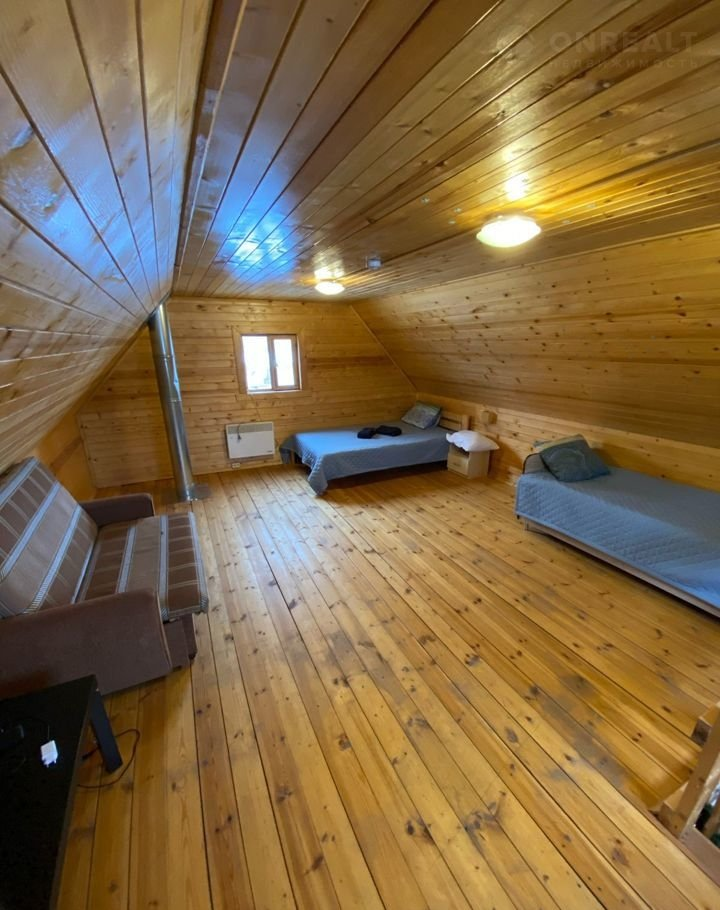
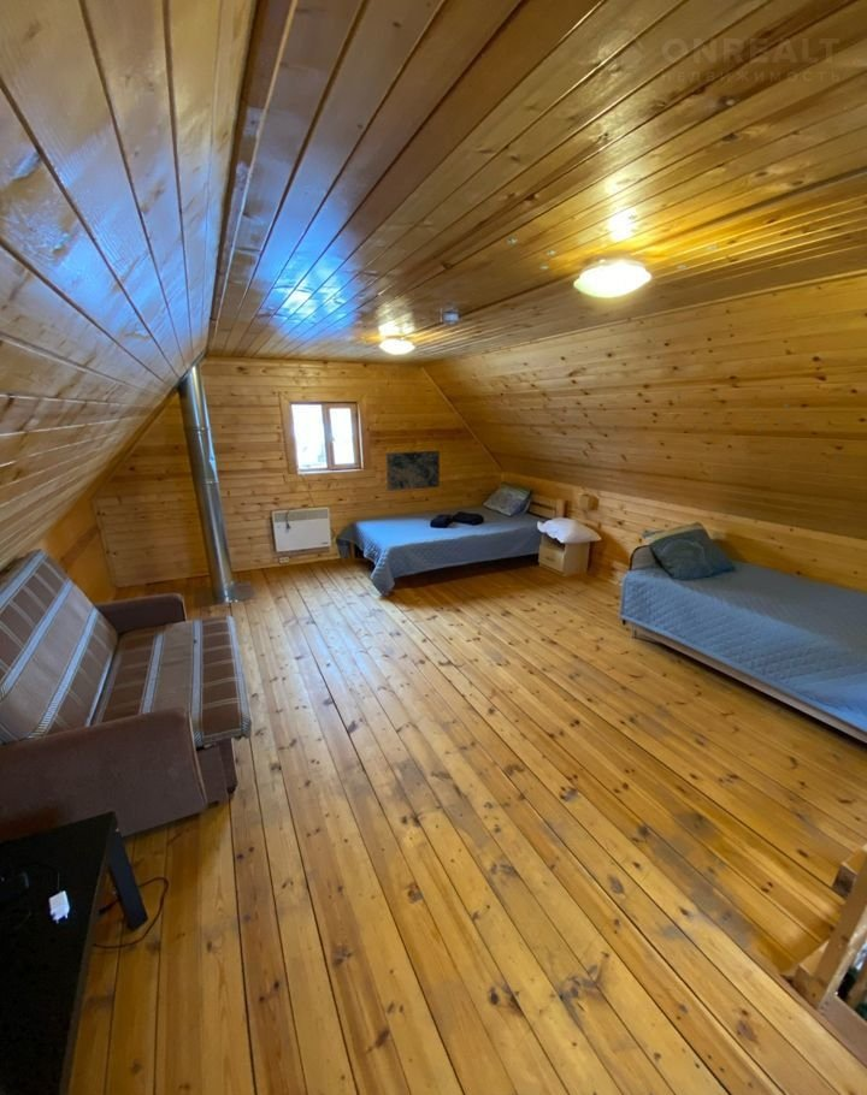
+ wall art (413, 470)
